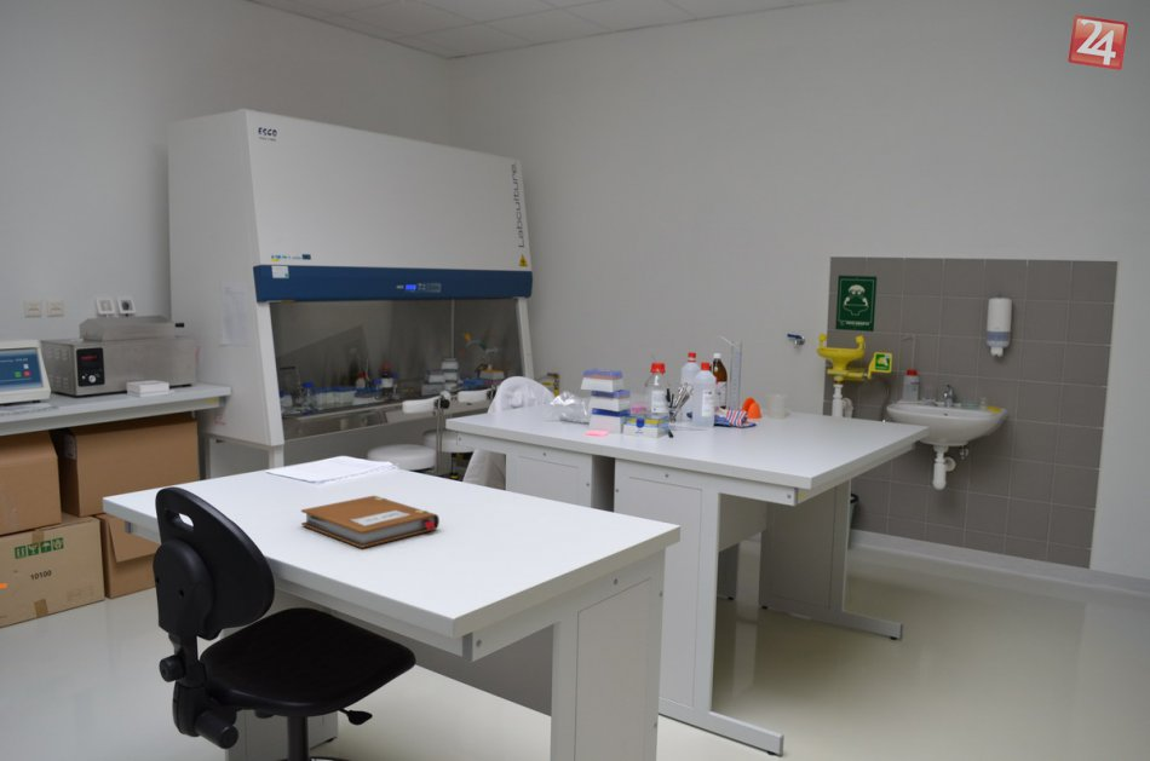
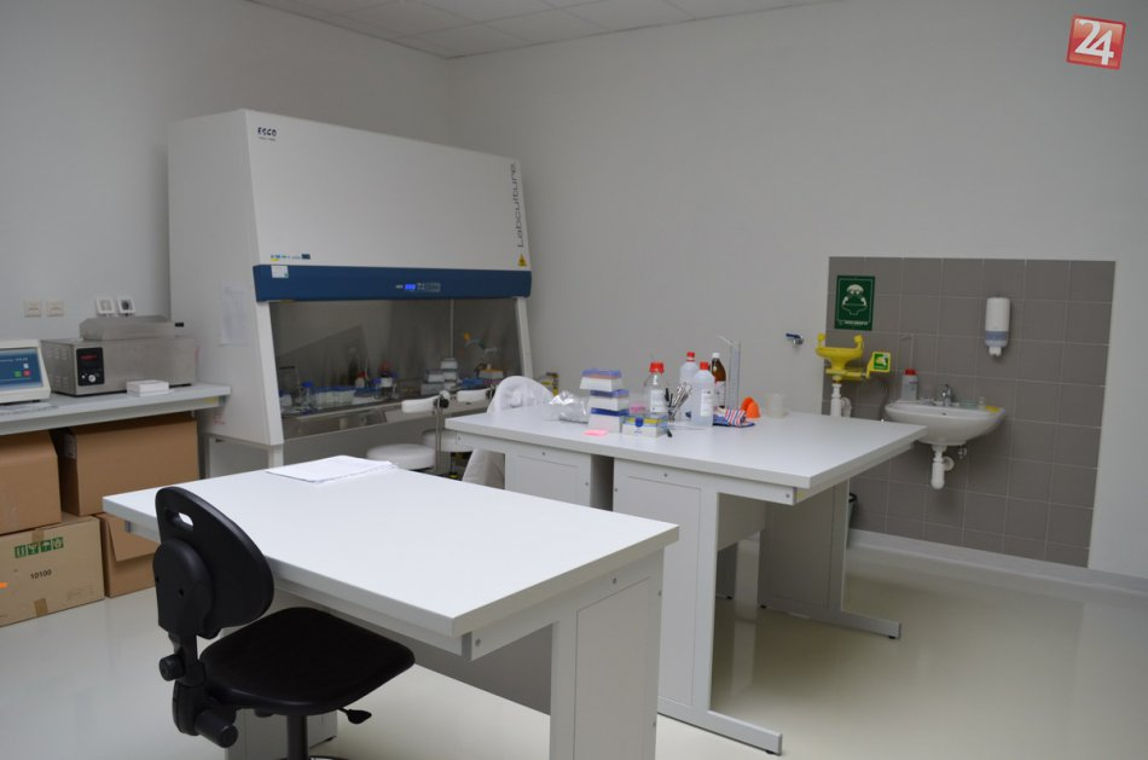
- notebook (372, 519)
